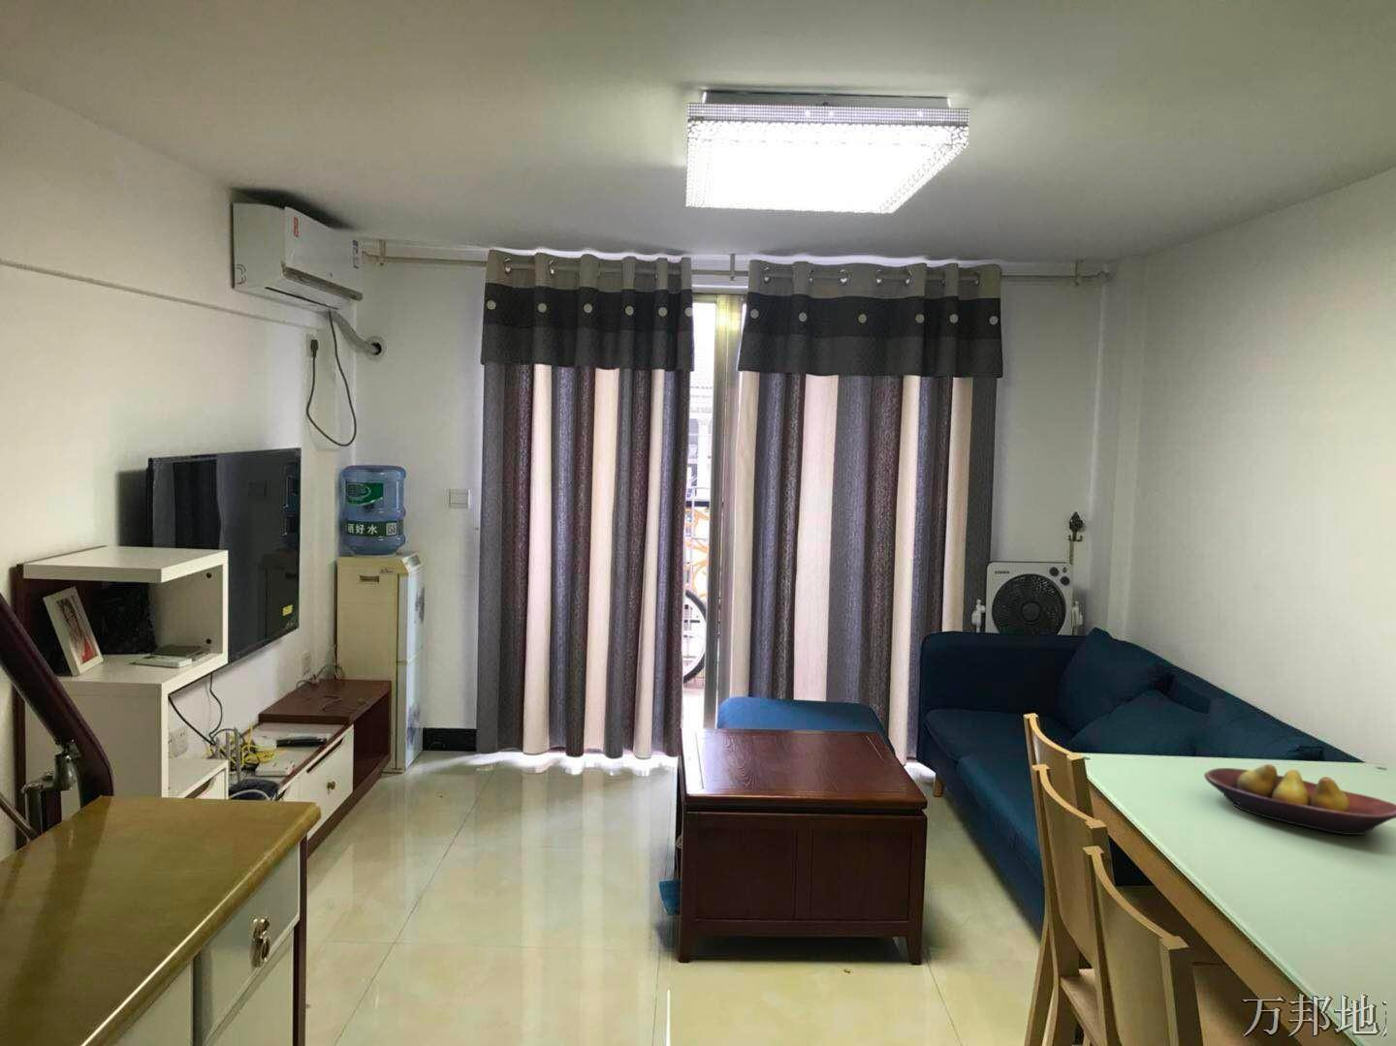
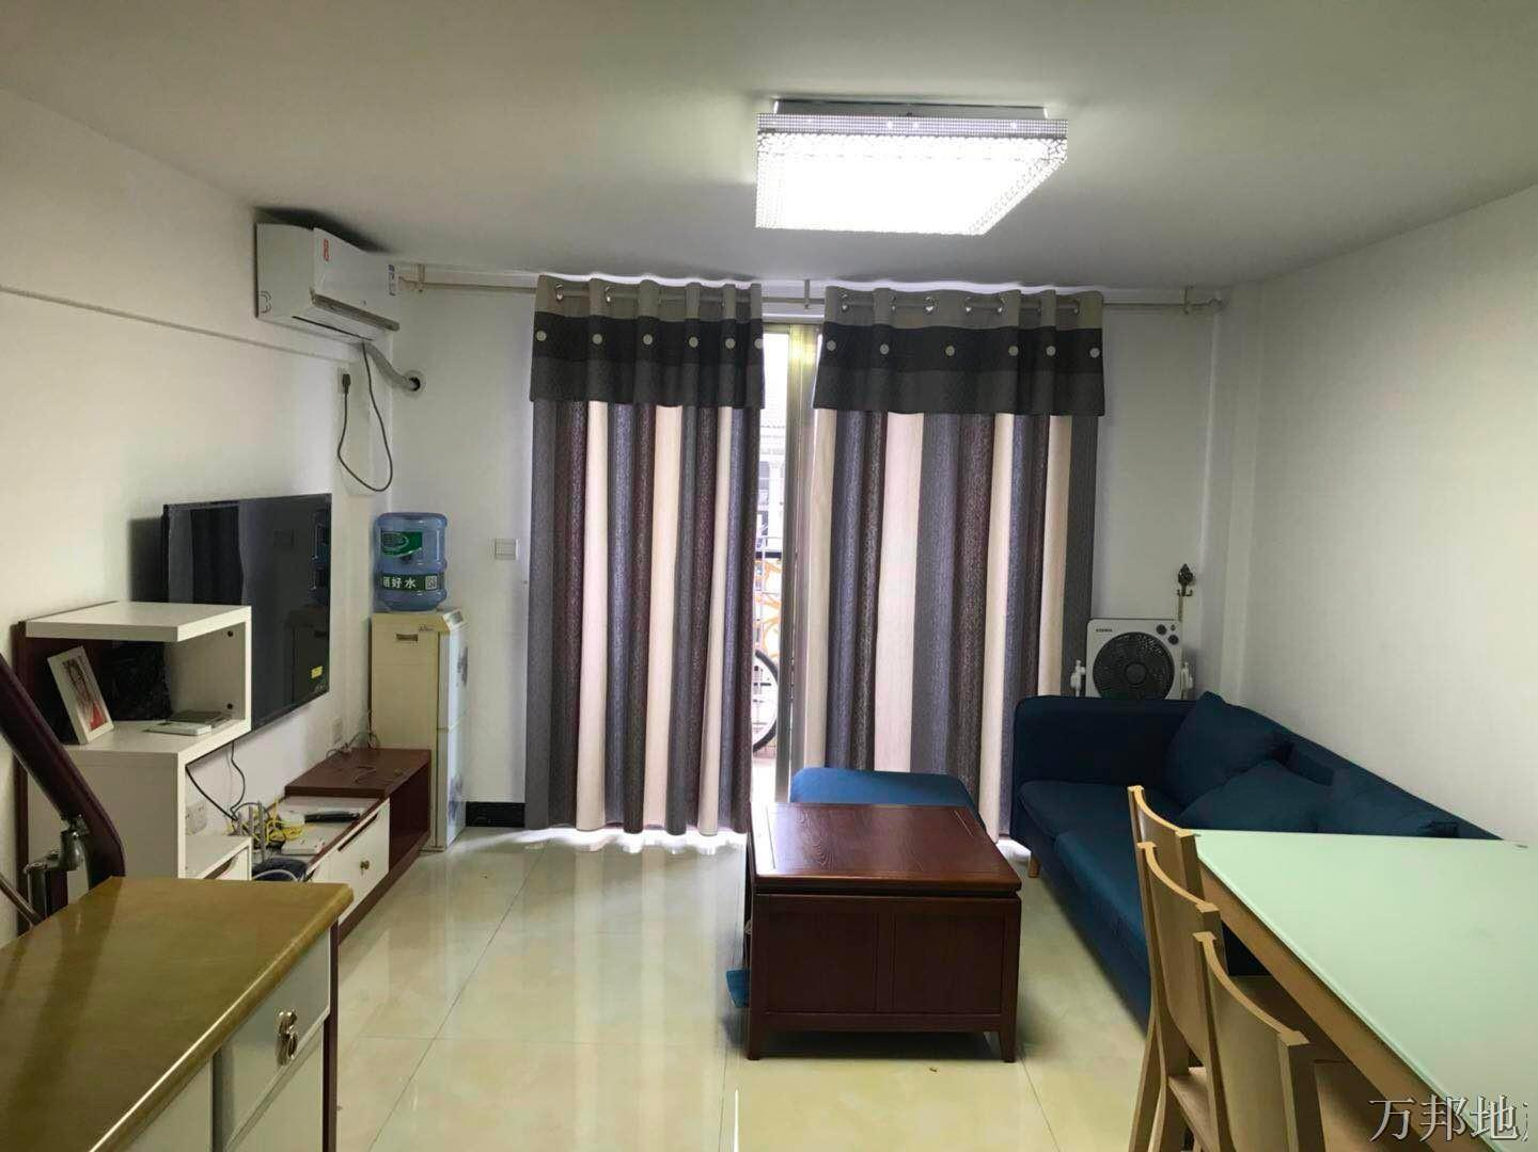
- fruit bowl (1298, 793)
